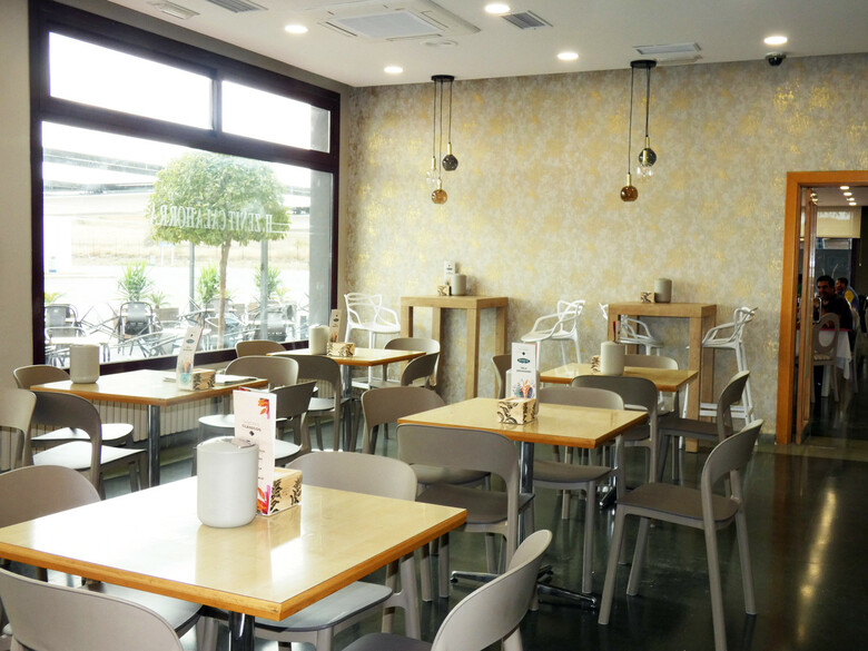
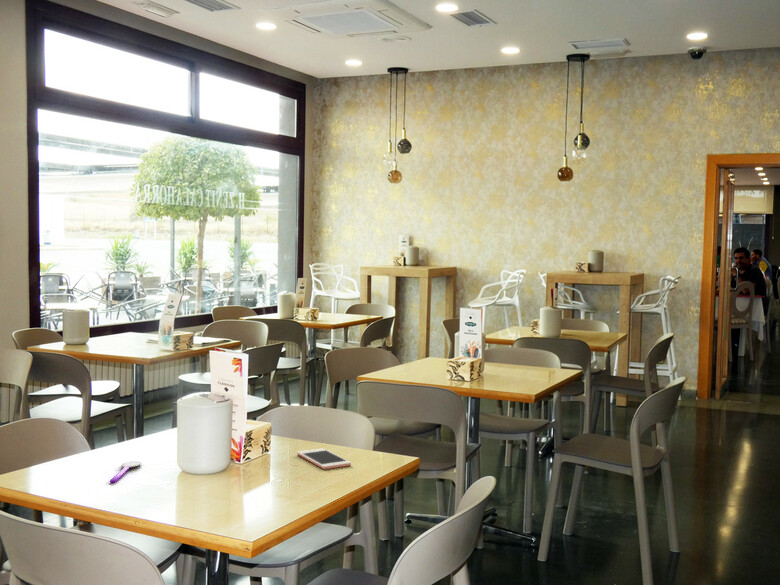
+ spoon (124, 469)
+ cell phone (323, 458)
